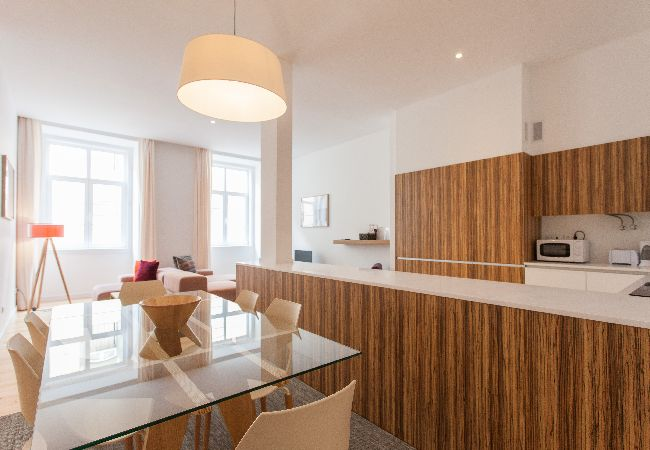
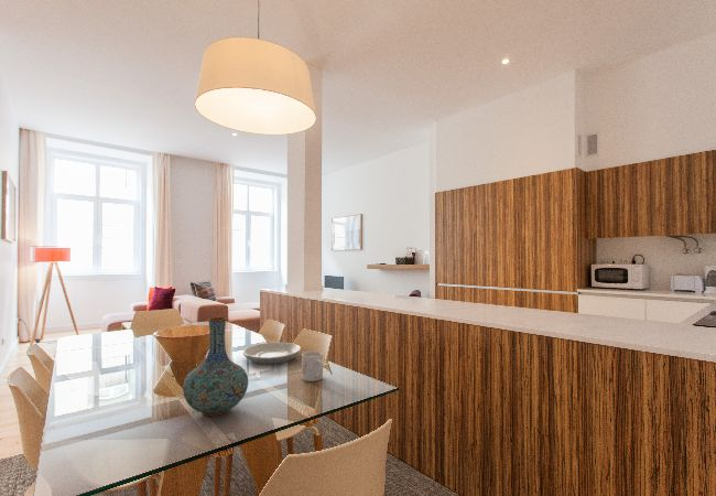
+ plate (272, 353)
+ mug (314, 366)
+ vase (216, 364)
